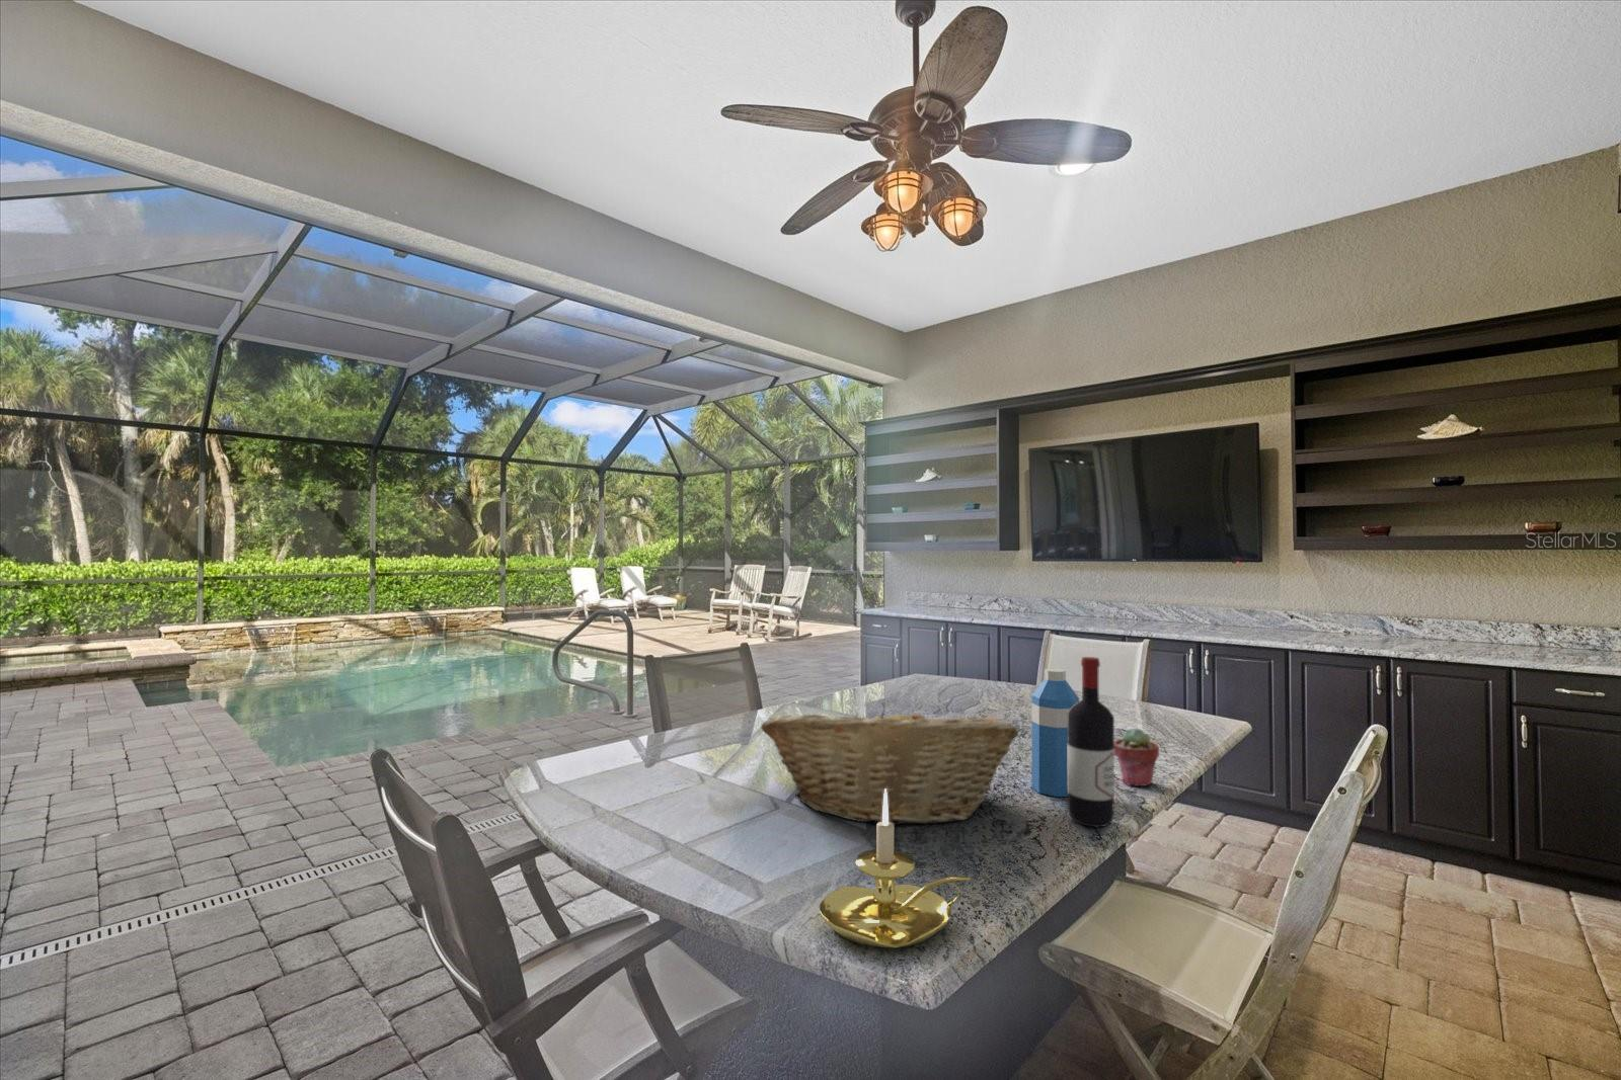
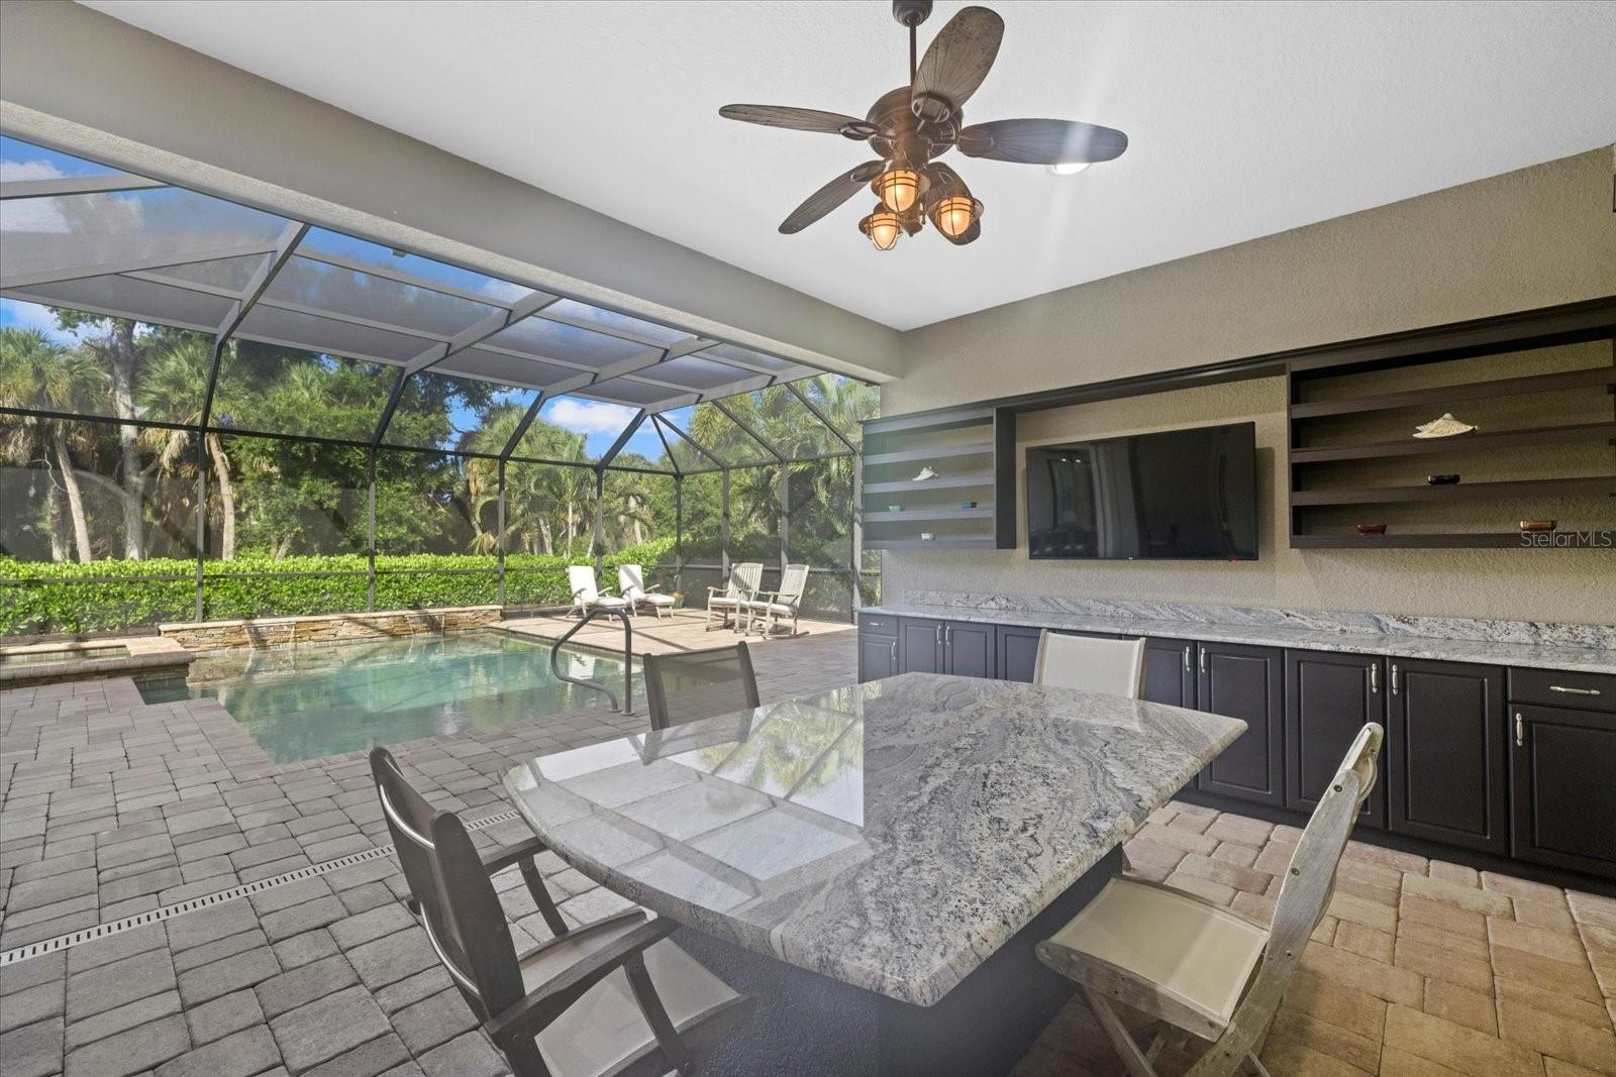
- wine bottle (1090, 739)
- candle holder (895, 855)
- potted succulent (1136, 755)
- water bottle (1054, 729)
- fruit basket (886, 749)
